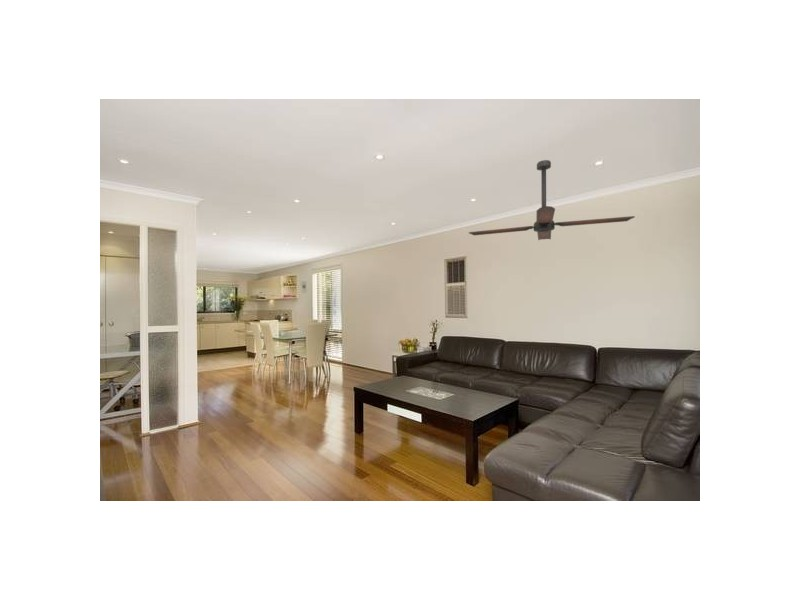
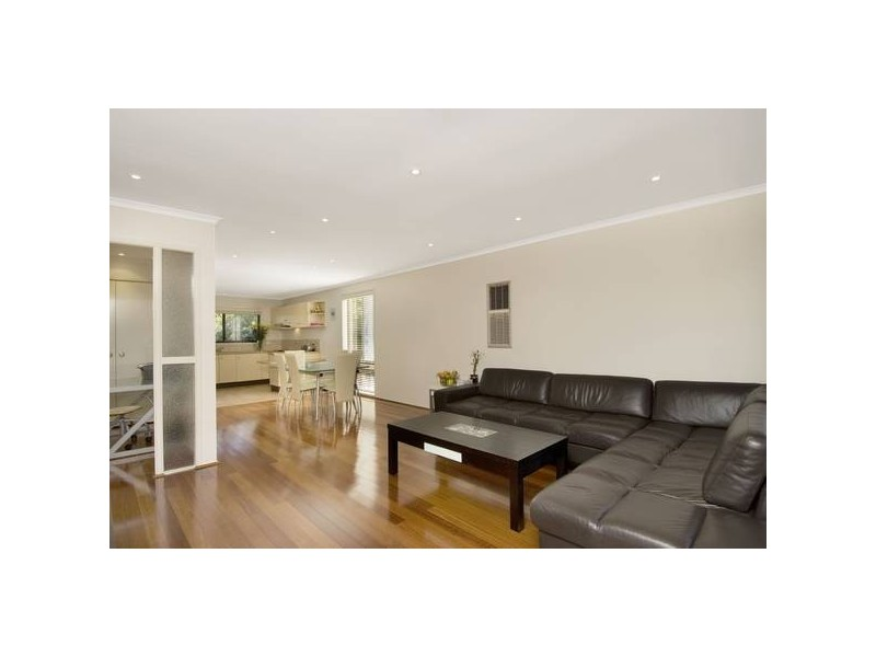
- ceiling fan (543, 197)
